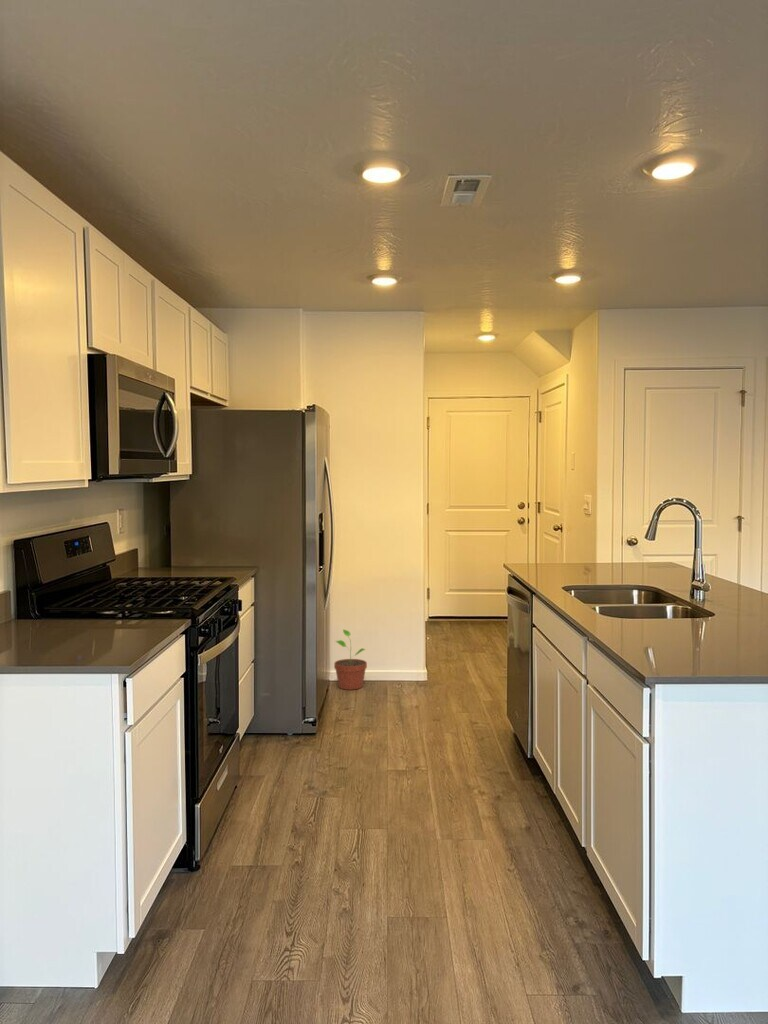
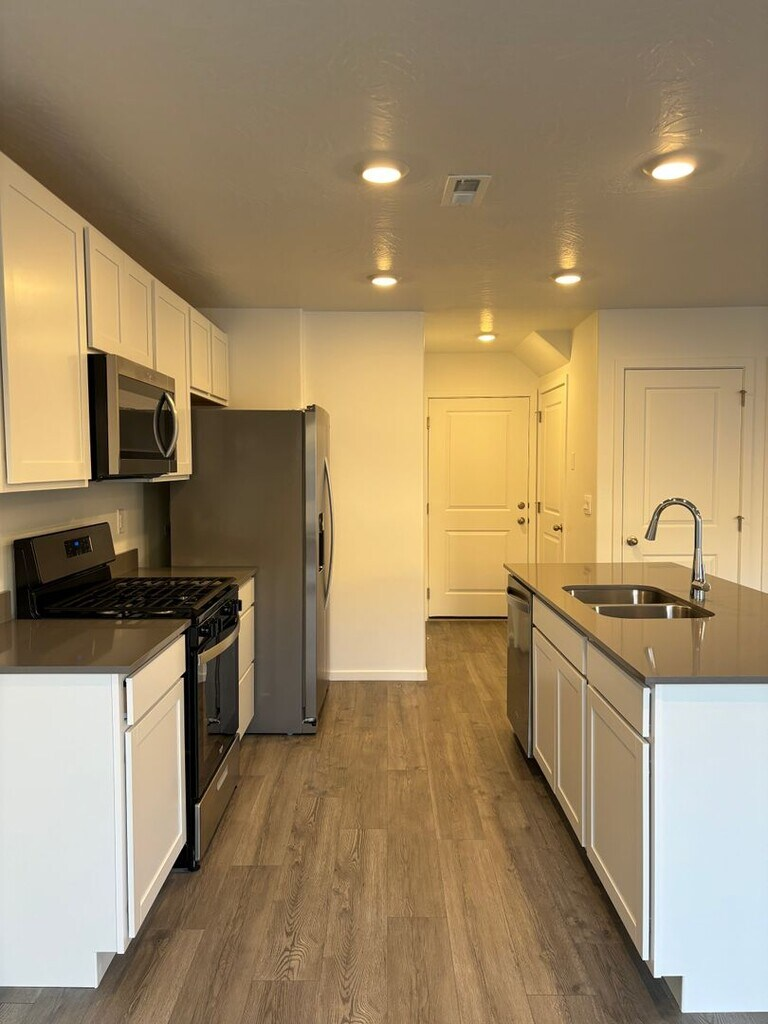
- potted plant (350, 659)
